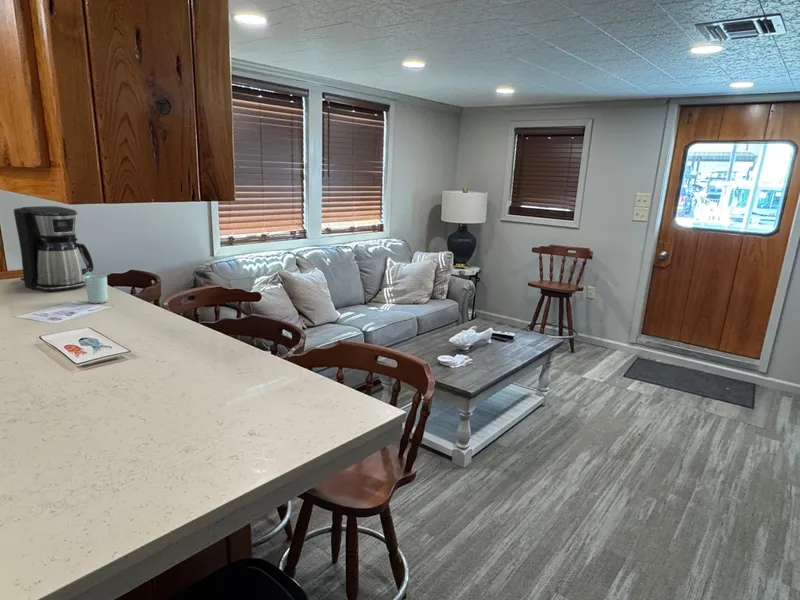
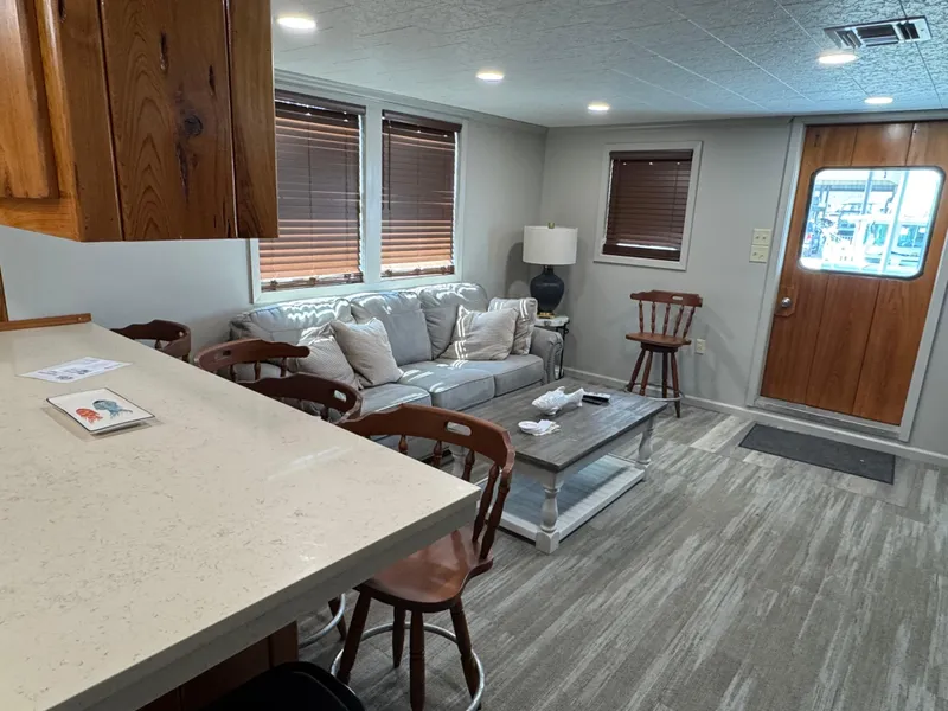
- cup (97, 286)
- coffee maker (55, 246)
